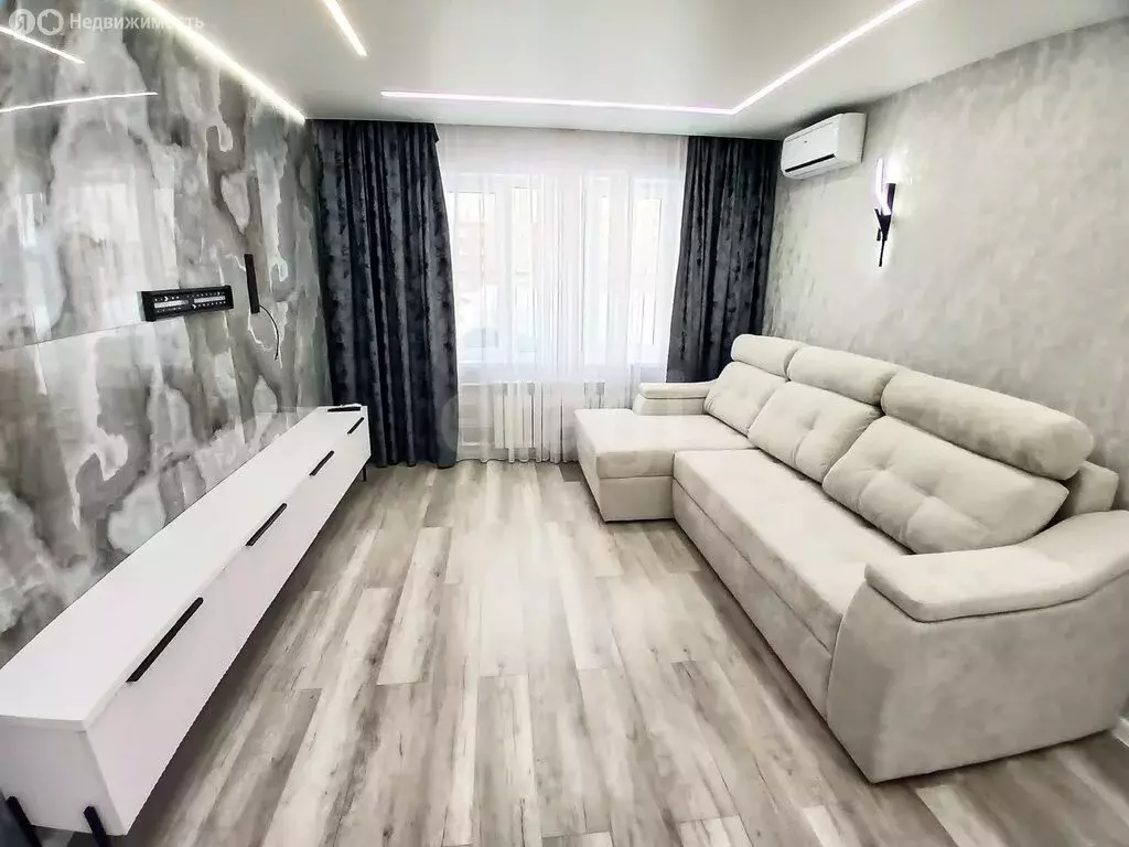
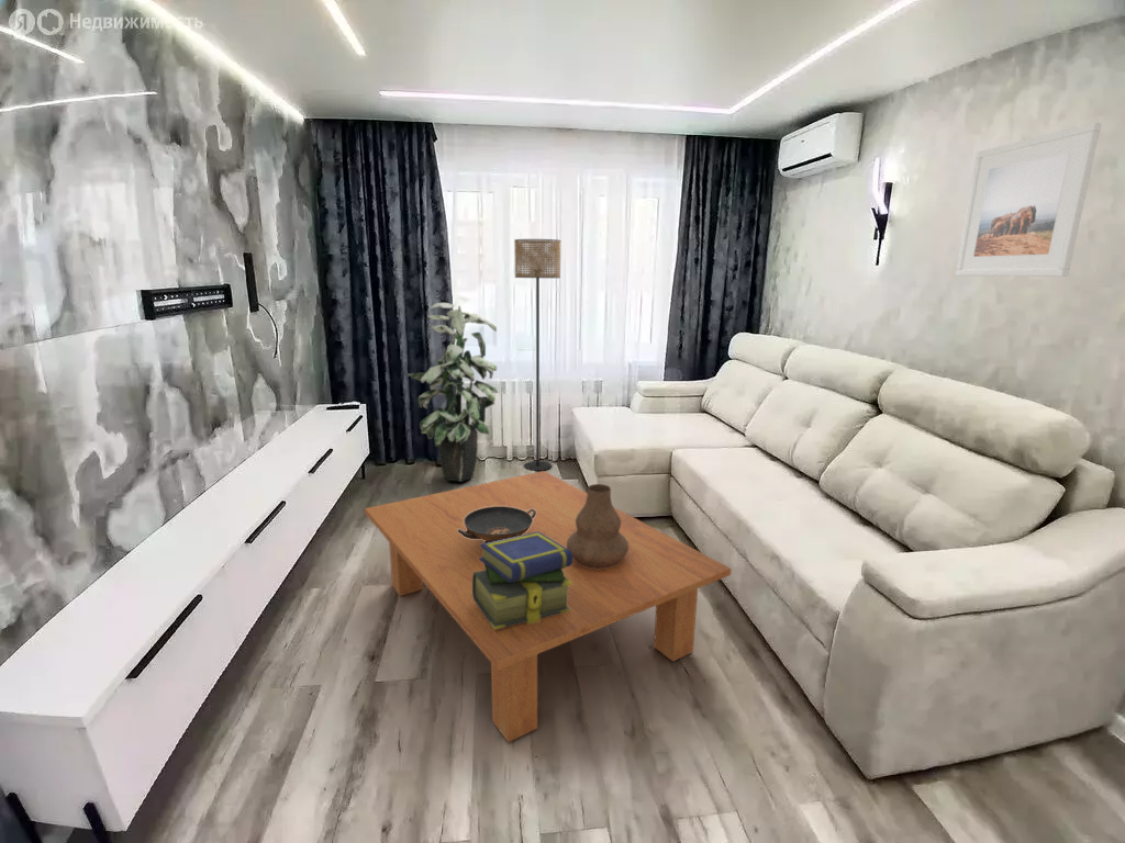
+ decorative bowl (498, 530)
+ vase (598, 521)
+ floor lamp (537, 358)
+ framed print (1018, 209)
+ coffee table (561, 569)
+ indoor plant (453, 392)
+ stack of books (523, 574)
